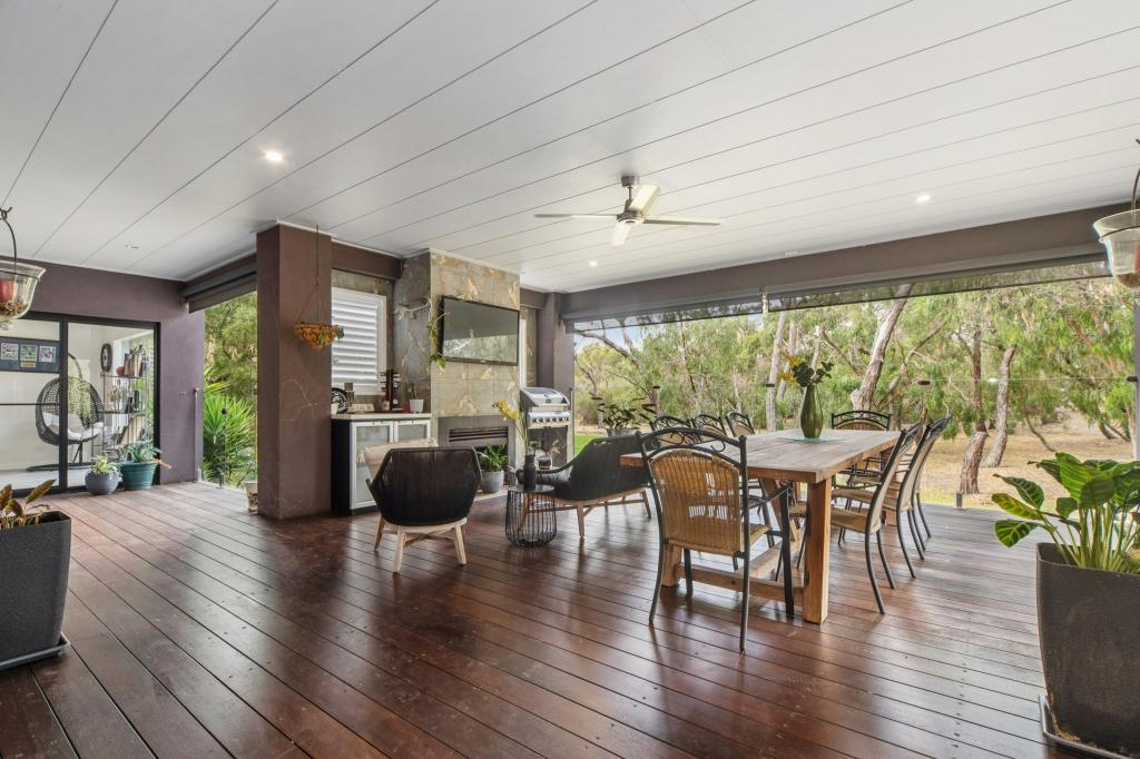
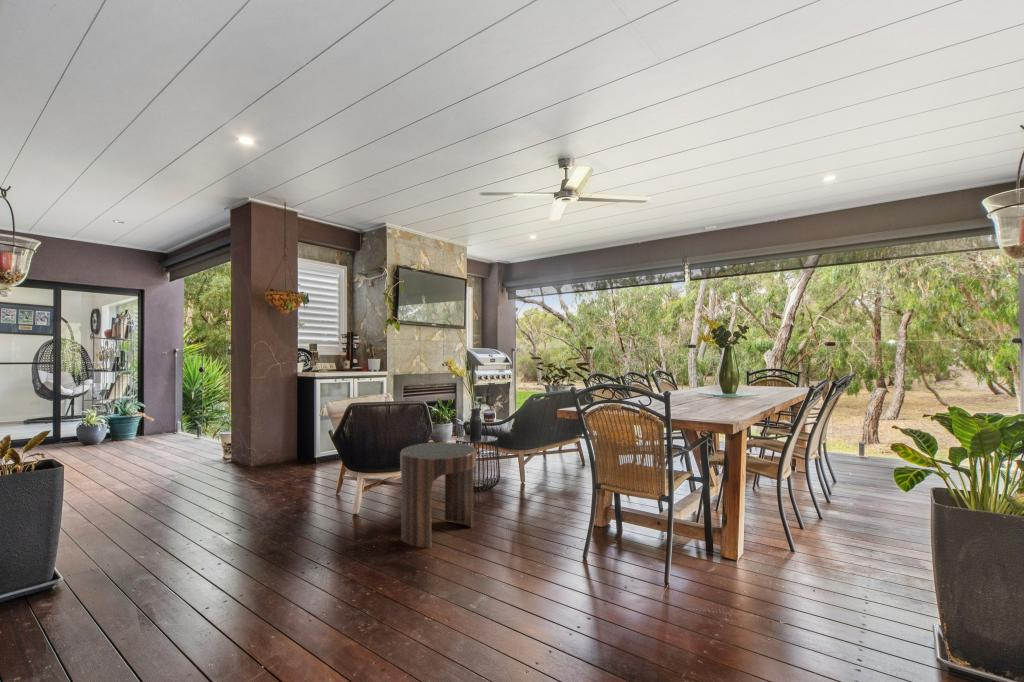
+ side table (445, 491)
